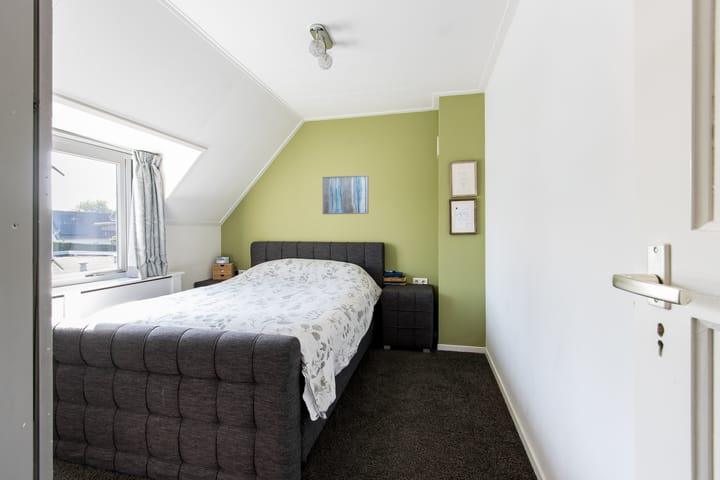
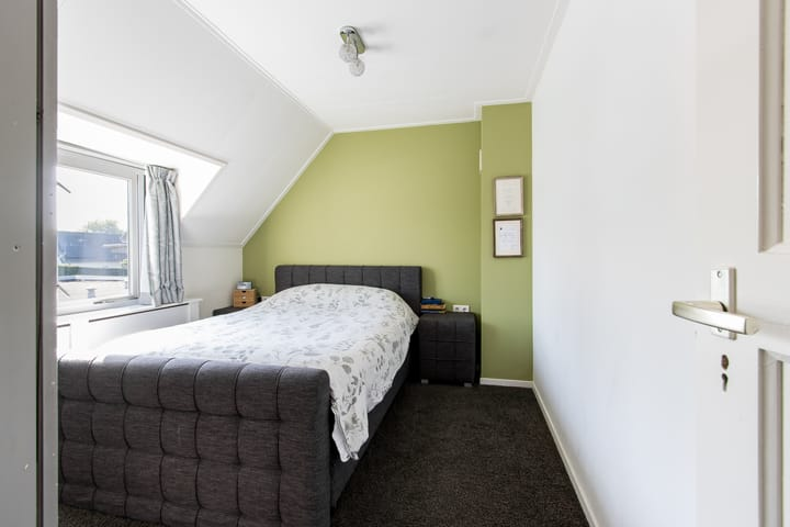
- wall art (345, 195)
